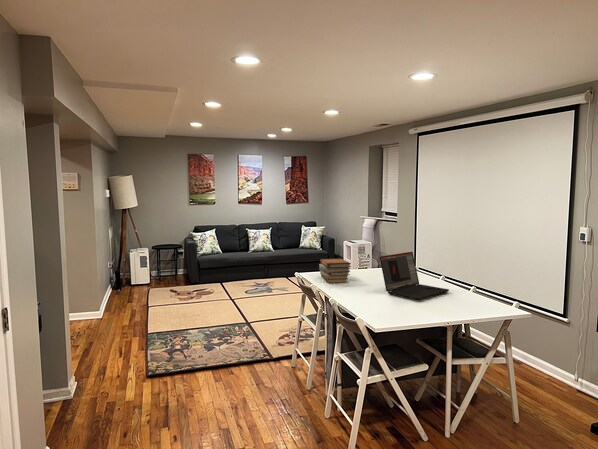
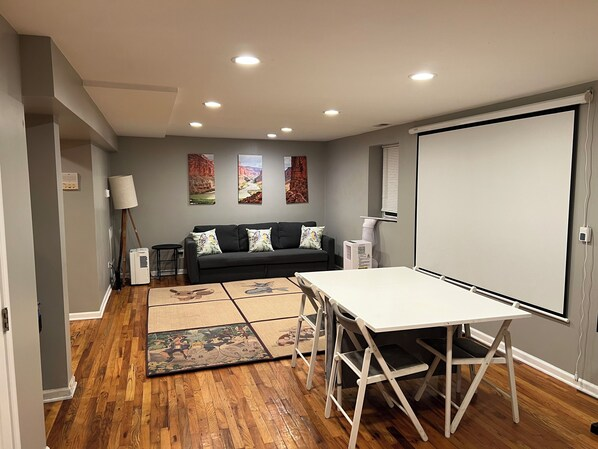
- laptop (414, 274)
- book stack (334, 270)
